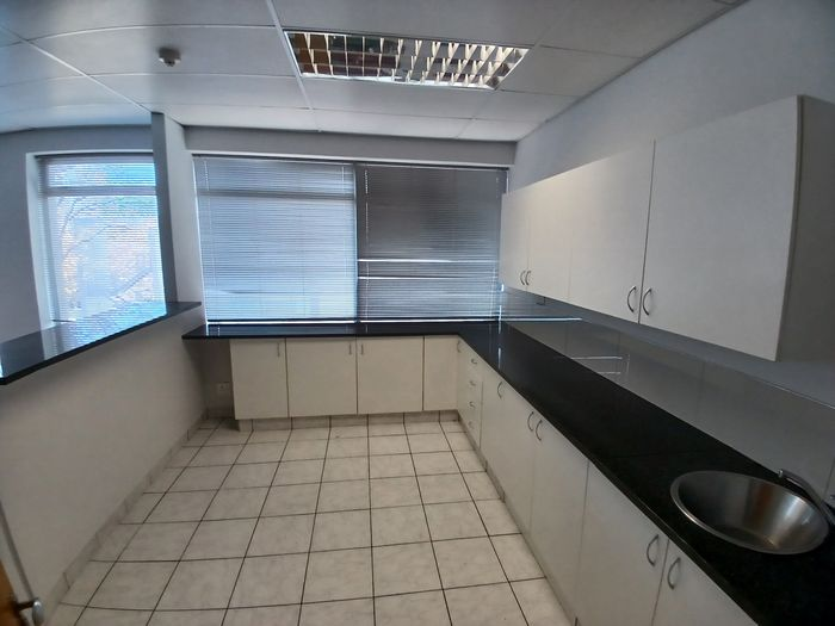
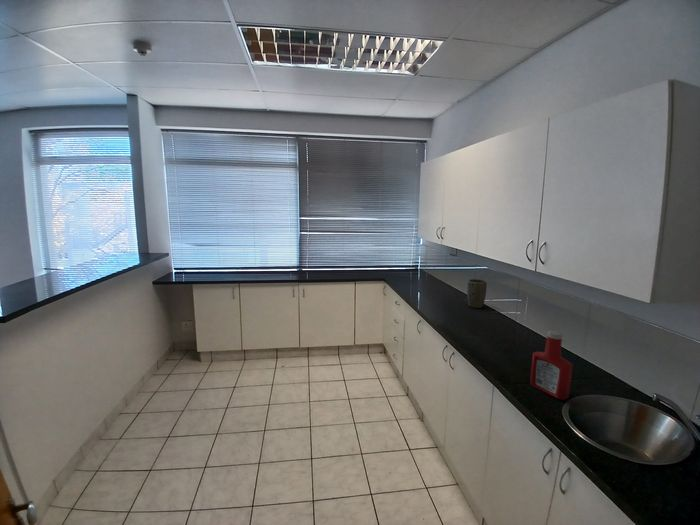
+ plant pot (476, 293)
+ soap bottle (551, 361)
